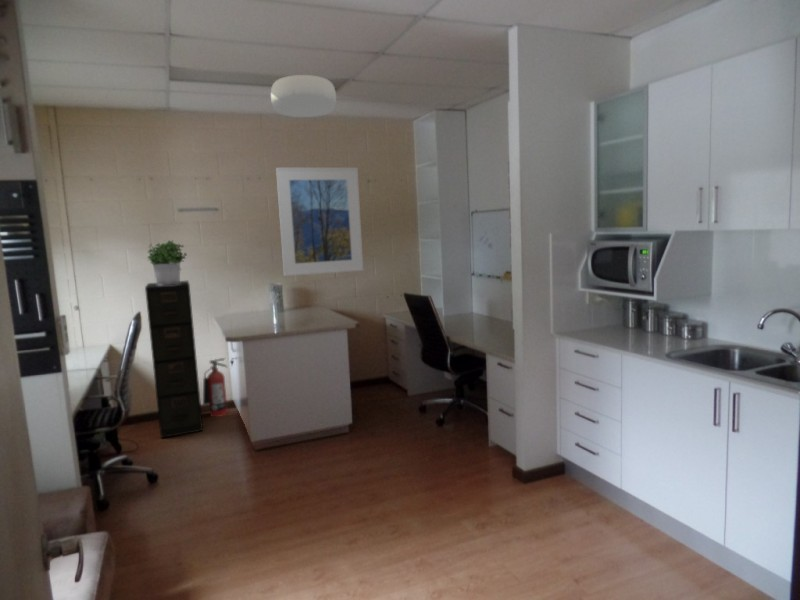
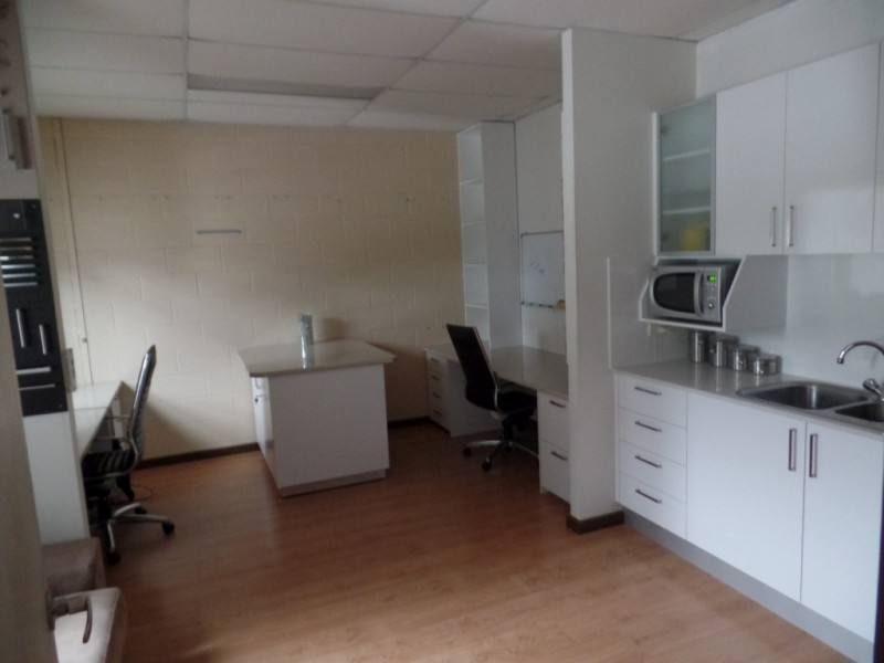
- ceiling light (303, 97)
- fire extinguisher (215, 387)
- potted plant (168, 262)
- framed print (321, 221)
- filing cabinet (175, 355)
